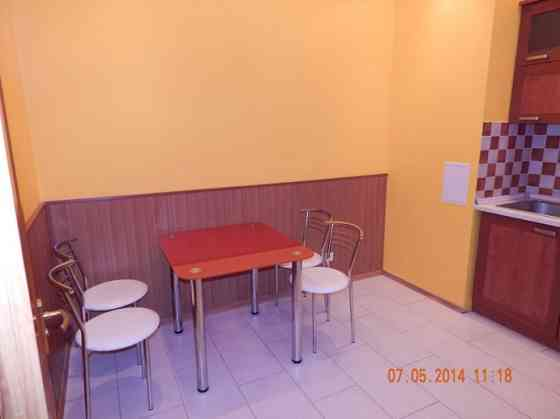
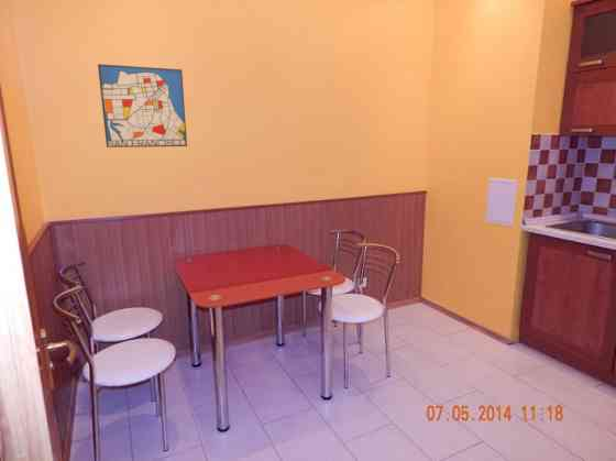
+ wall art (144, 107)
